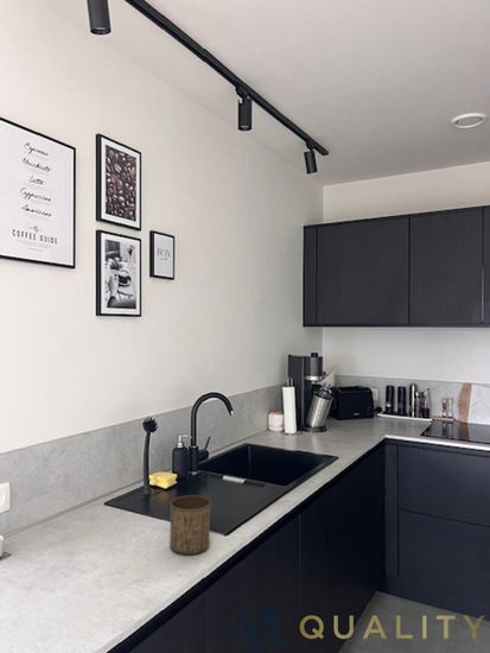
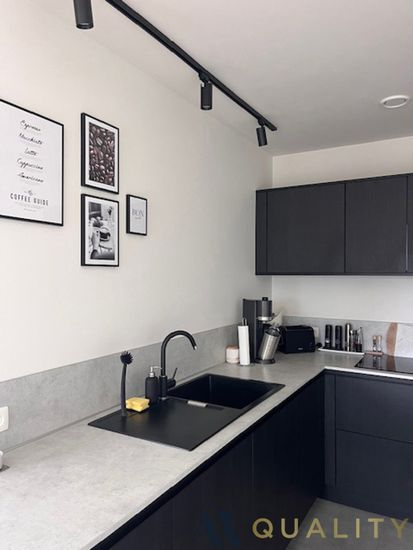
- cup (190, 524)
